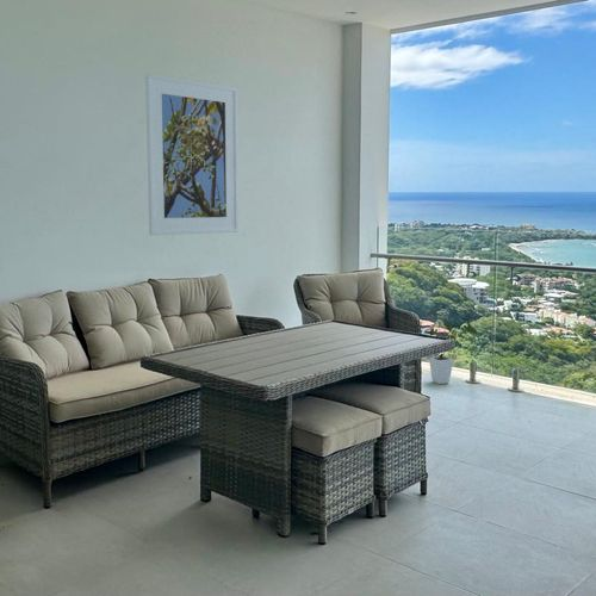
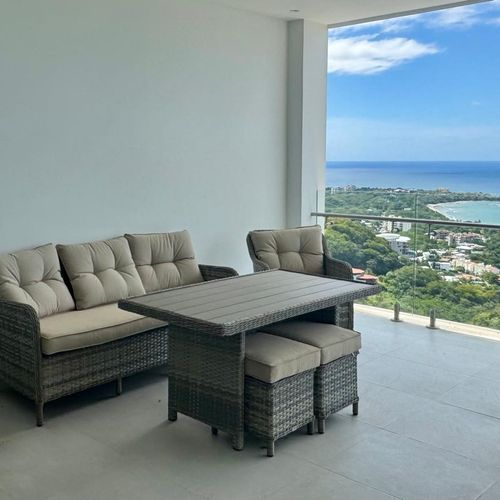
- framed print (194, 159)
- house plant (442, 354)
